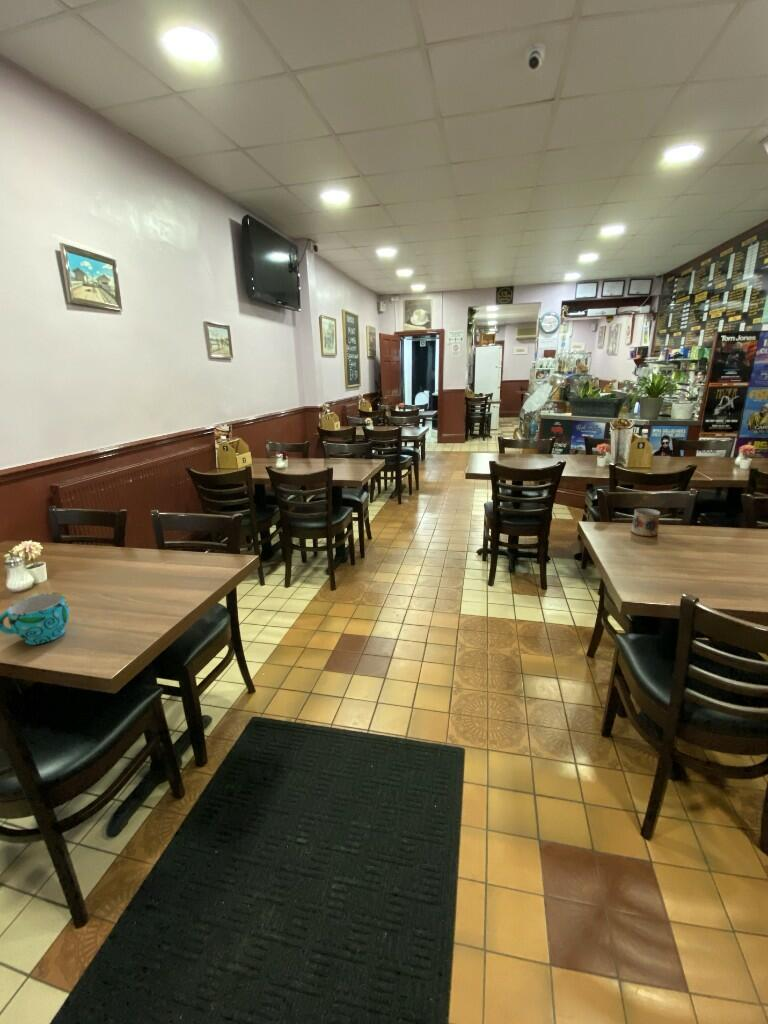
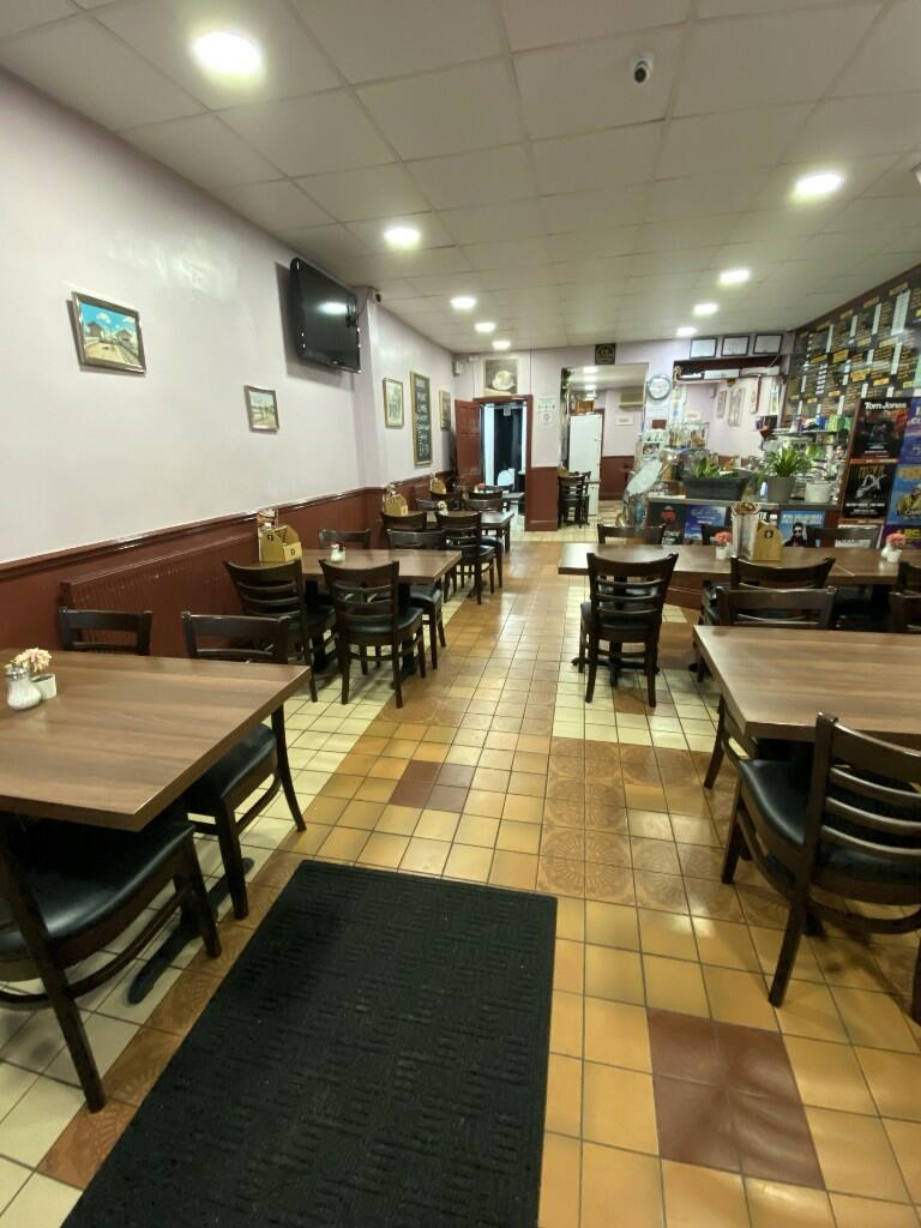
- cup (37, 621)
- mug (645, 521)
